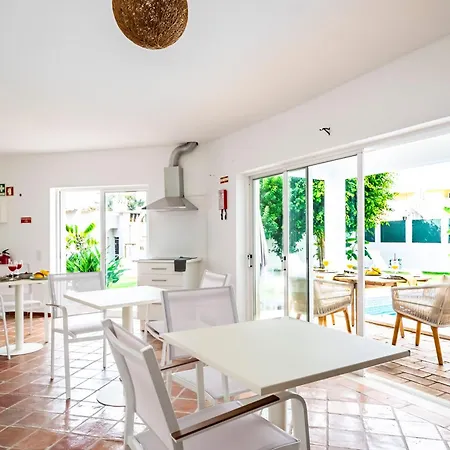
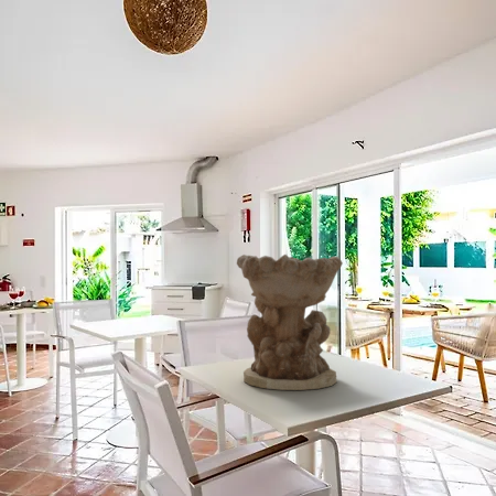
+ decorative bowl (289, 316)
